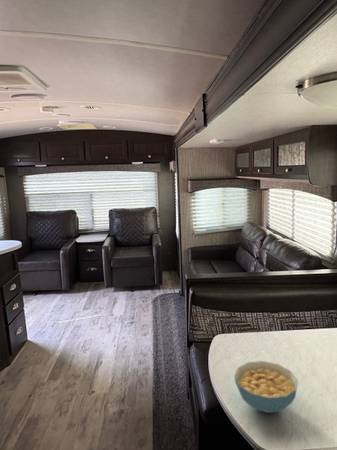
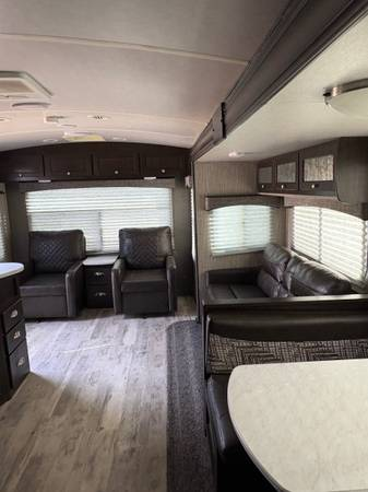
- cereal bowl (265, 391)
